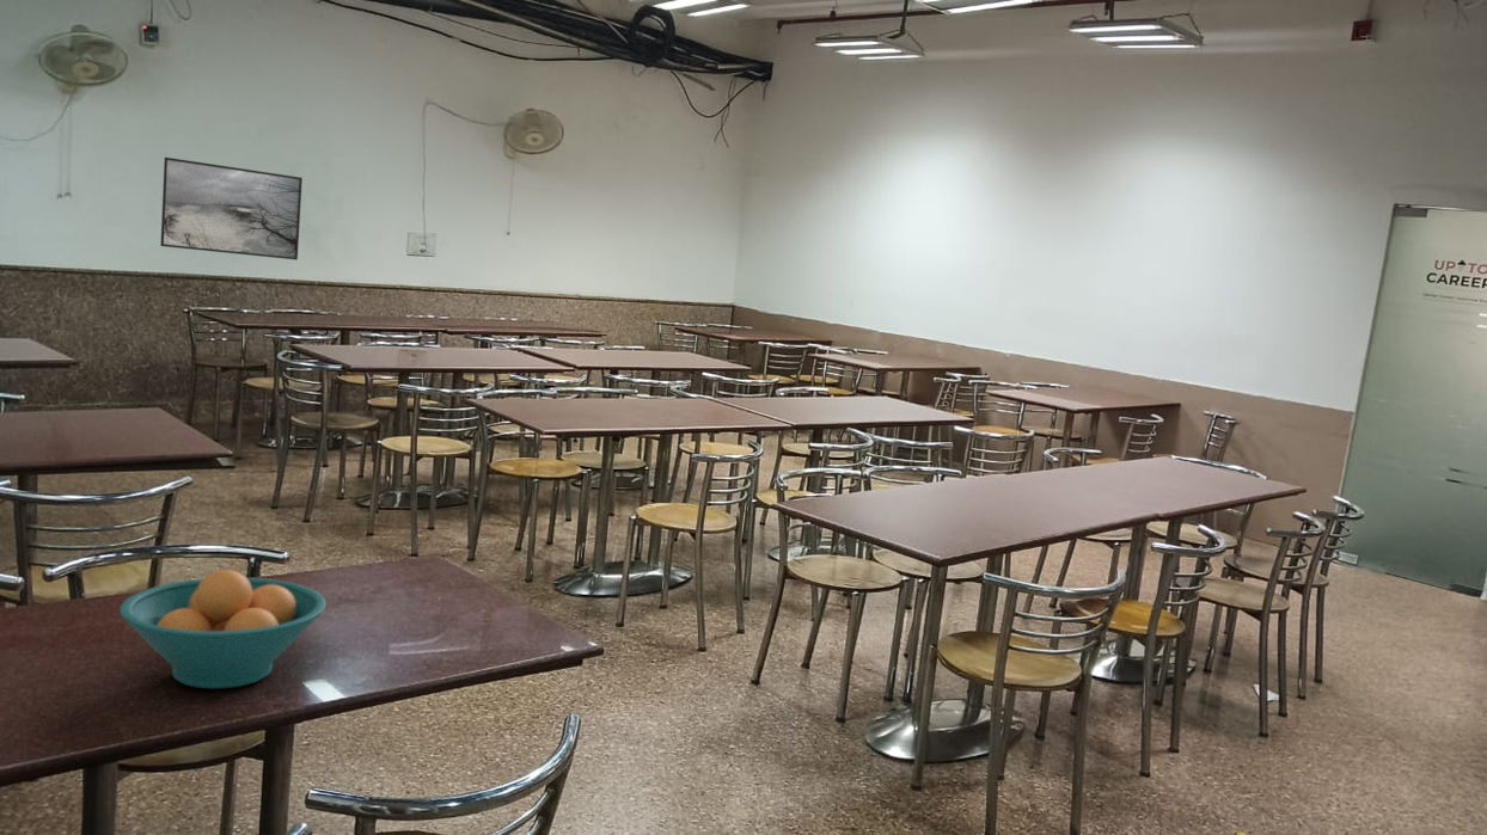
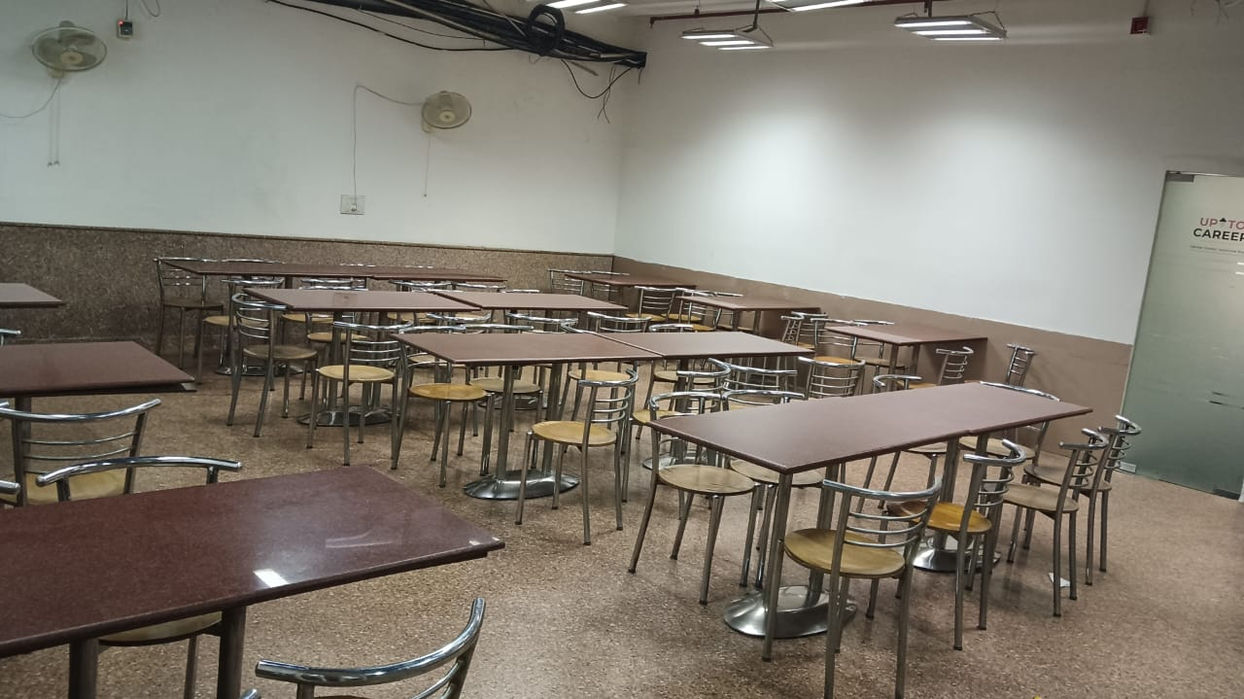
- fruit bowl (225, 622)
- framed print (233, 210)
